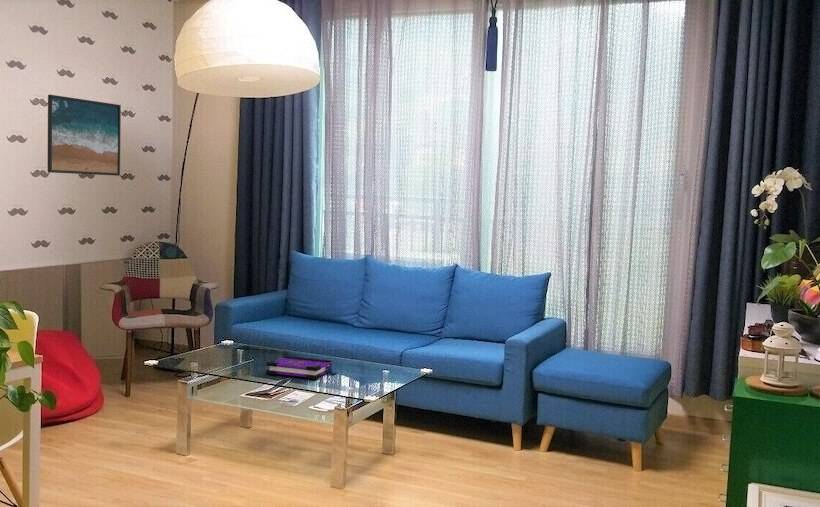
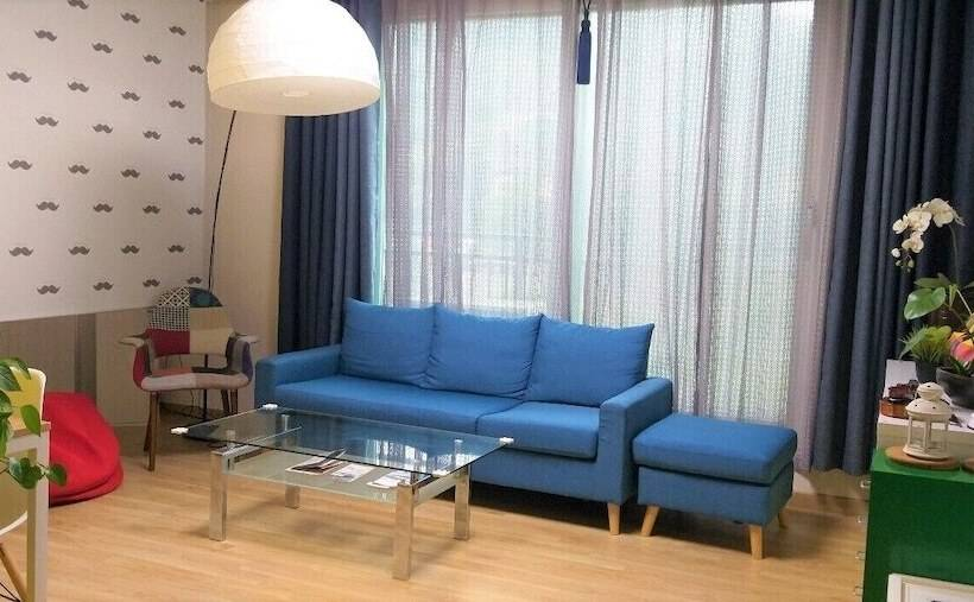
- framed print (85, 137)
- board game (303, 367)
